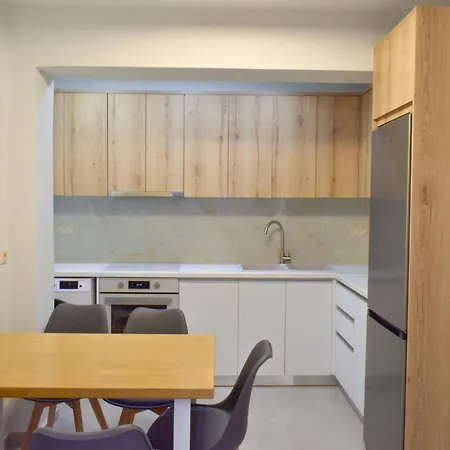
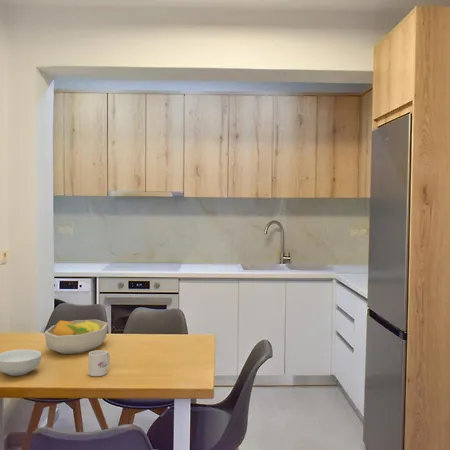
+ fruit bowl (77, 332)
+ mug (100, 361)
+ cereal bowl (18, 363)
